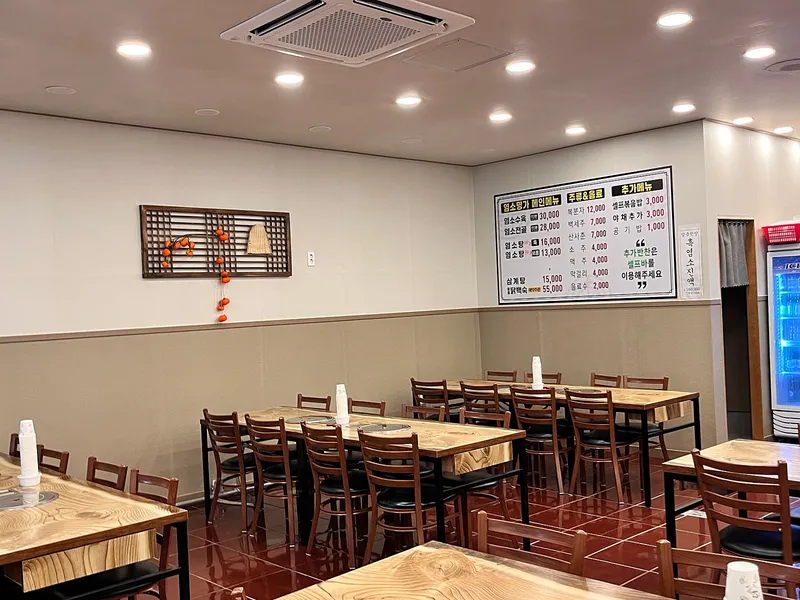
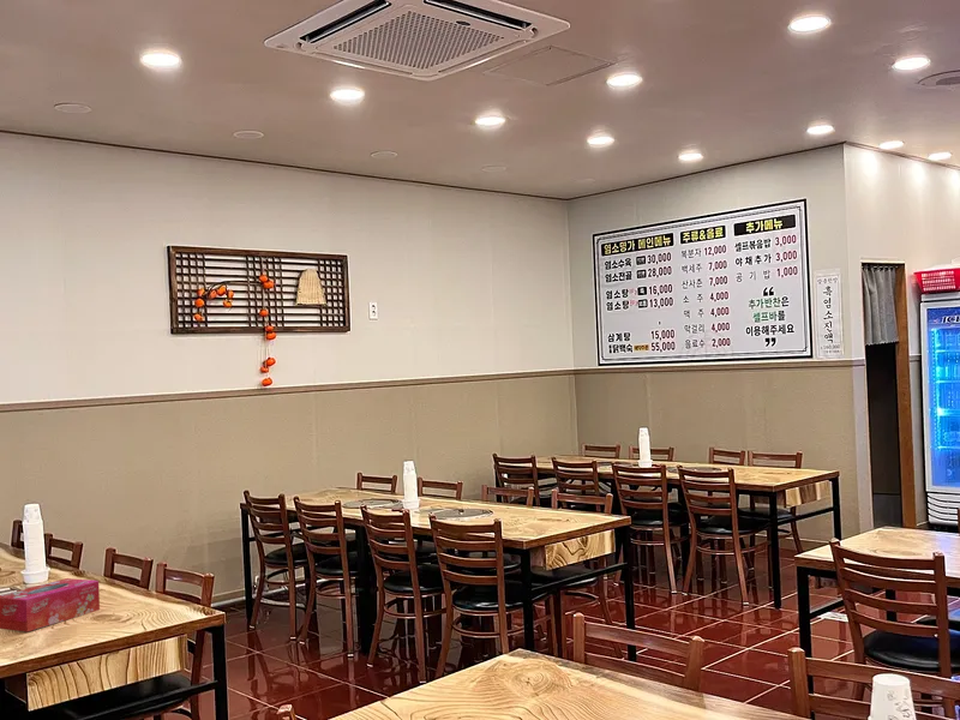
+ tissue box (48, 604)
